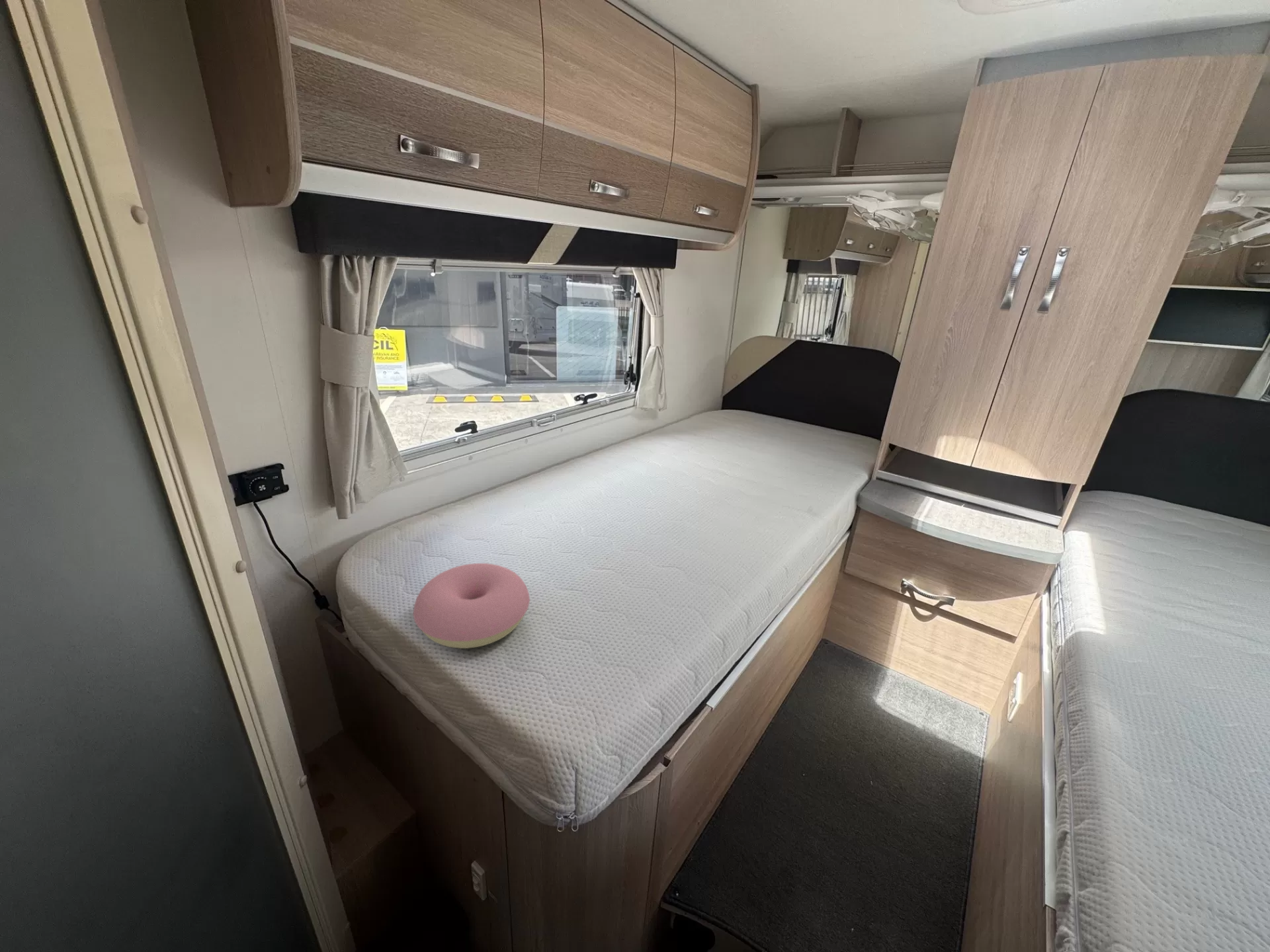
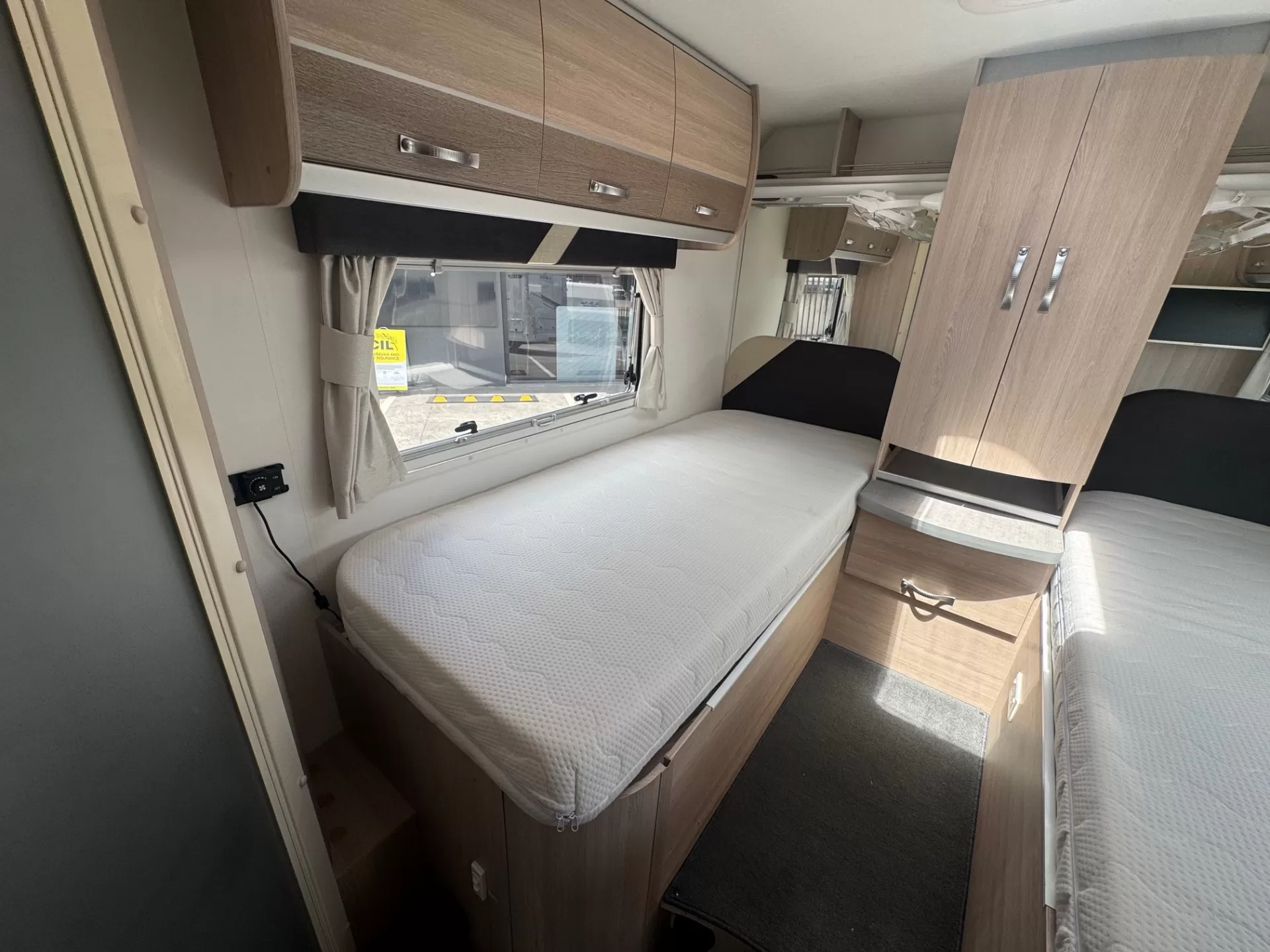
- cushion (473, 603)
